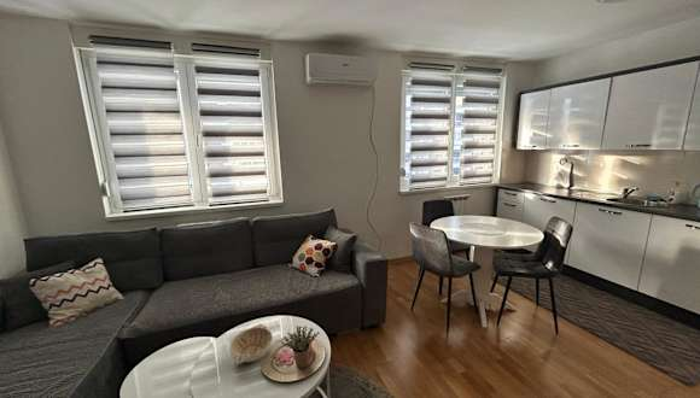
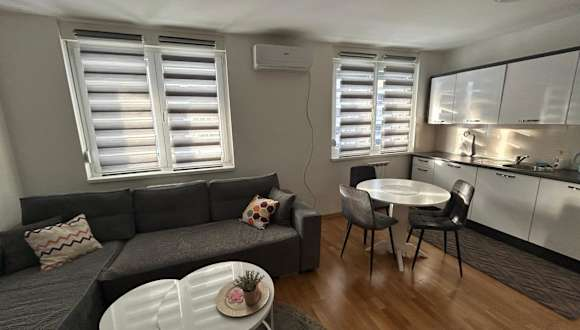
- decorative bowl (251, 346)
